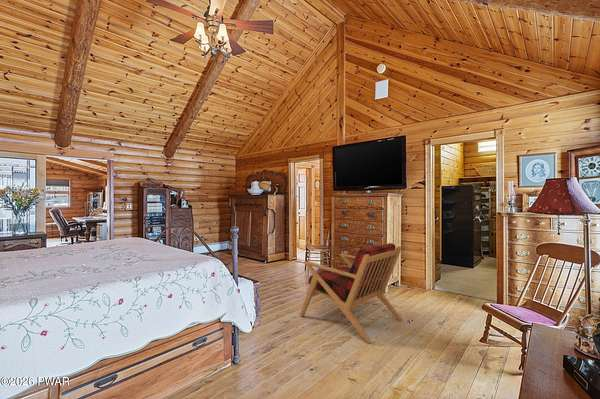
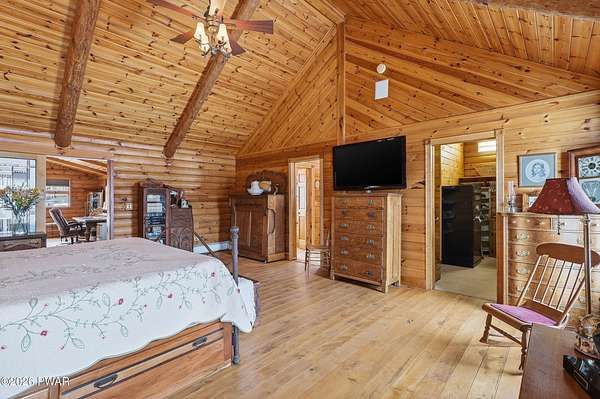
- armchair (350, 280)
